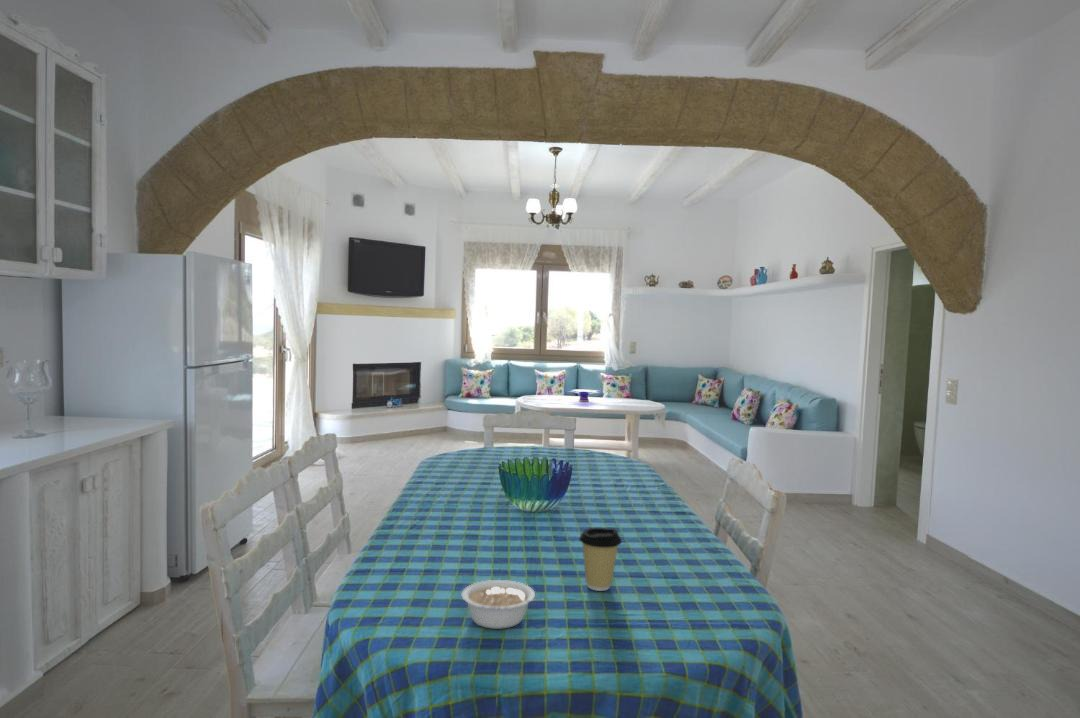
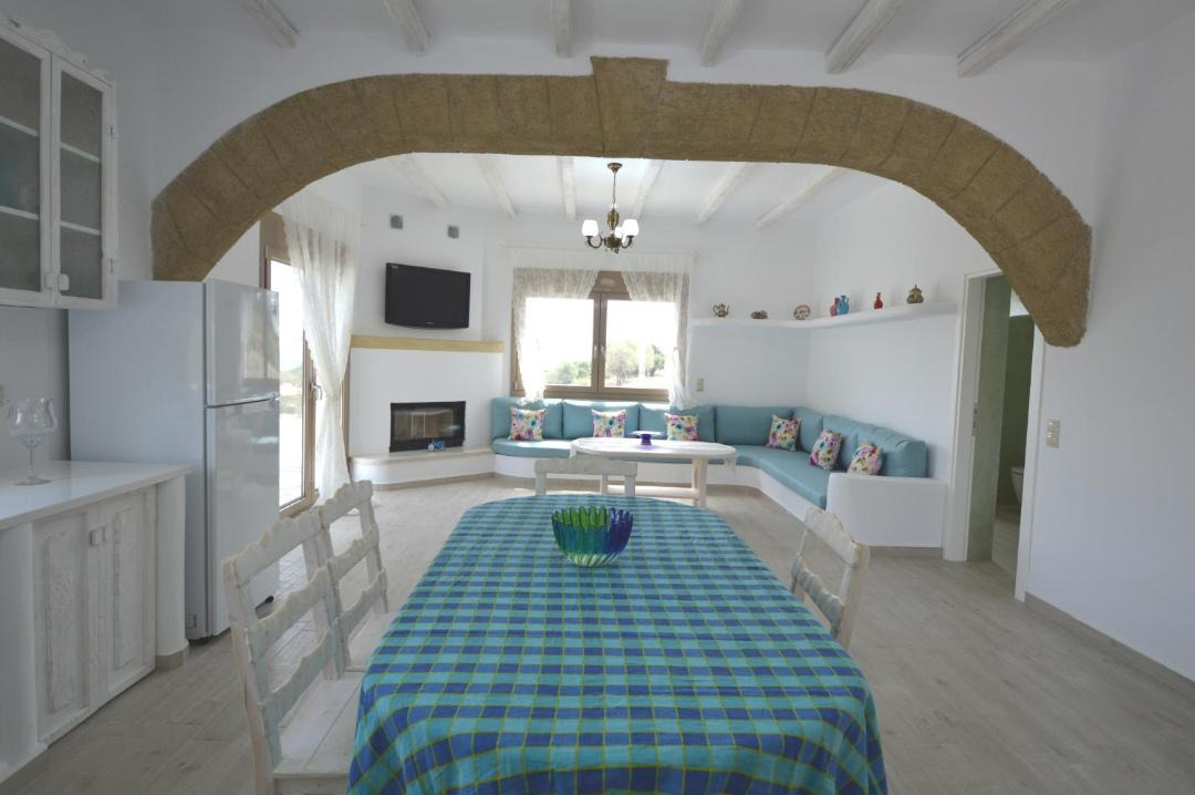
- coffee cup (599, 558)
- legume (501, 603)
